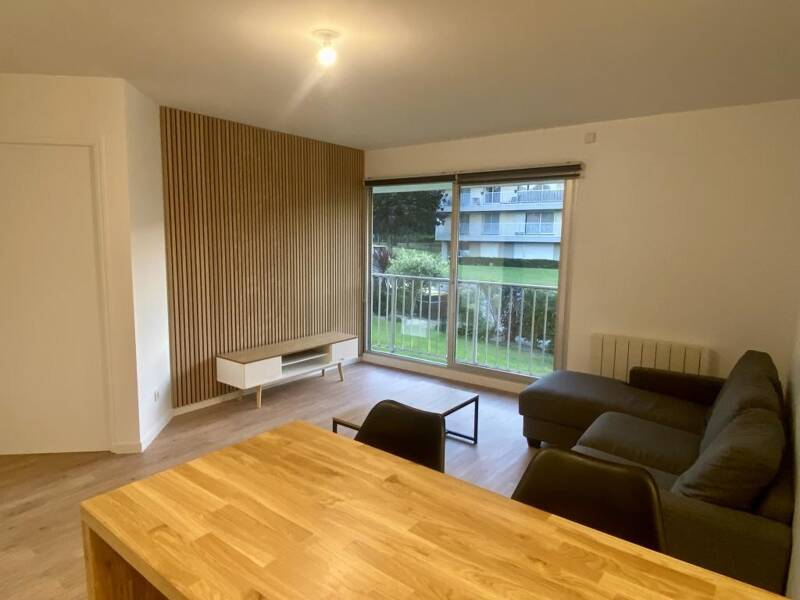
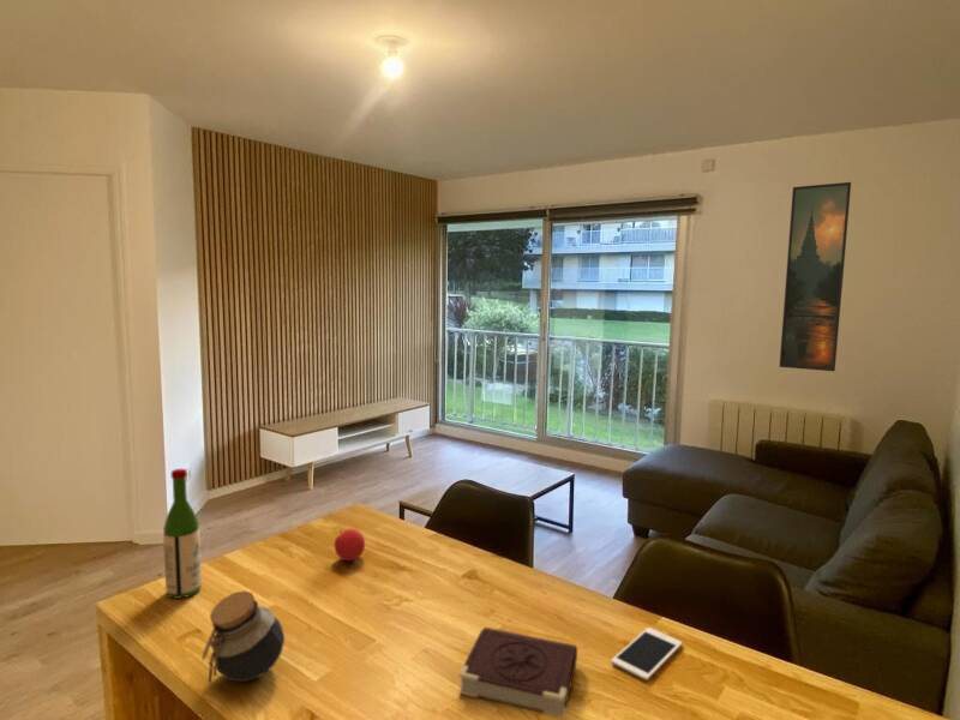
+ wine bottle (181, 530)
+ book (520, 666)
+ cell phone (647, 652)
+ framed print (814, 278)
+ jar (244, 634)
+ fruit (349, 544)
